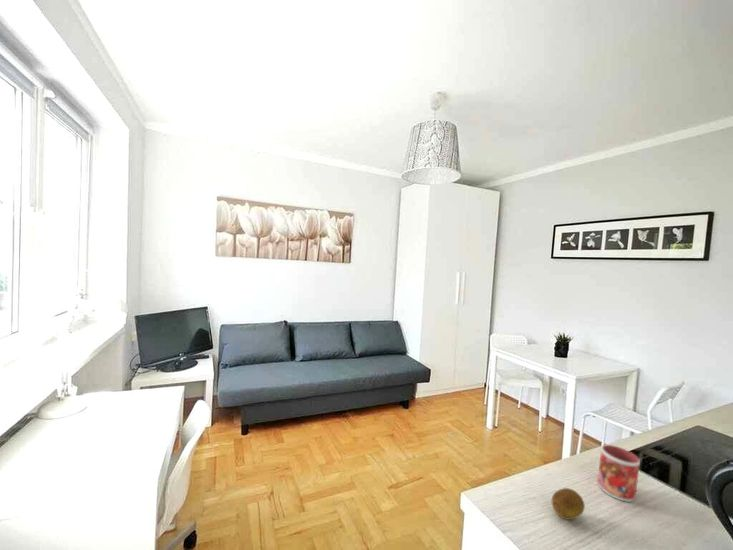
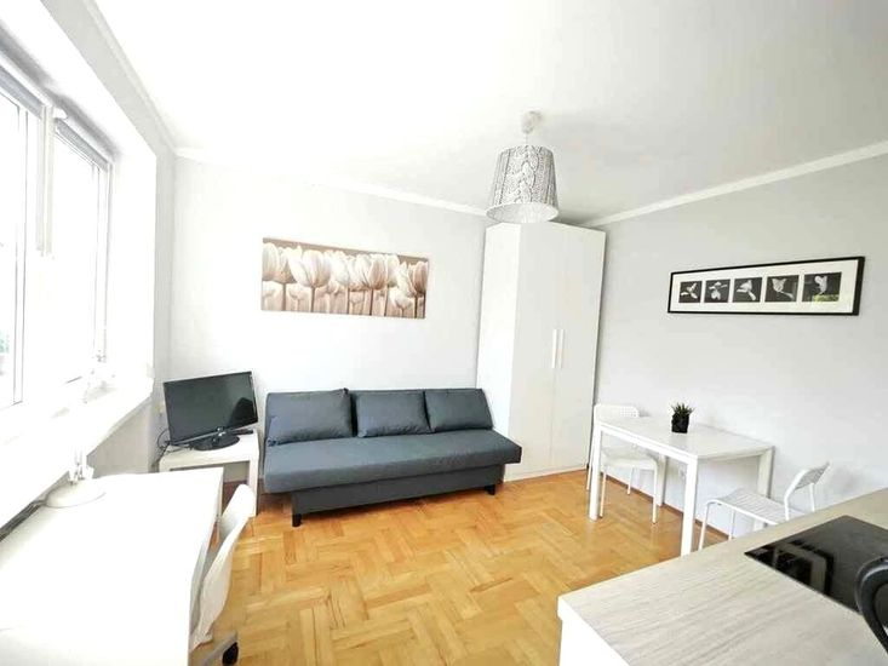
- mug (622, 470)
- fruit (567, 503)
